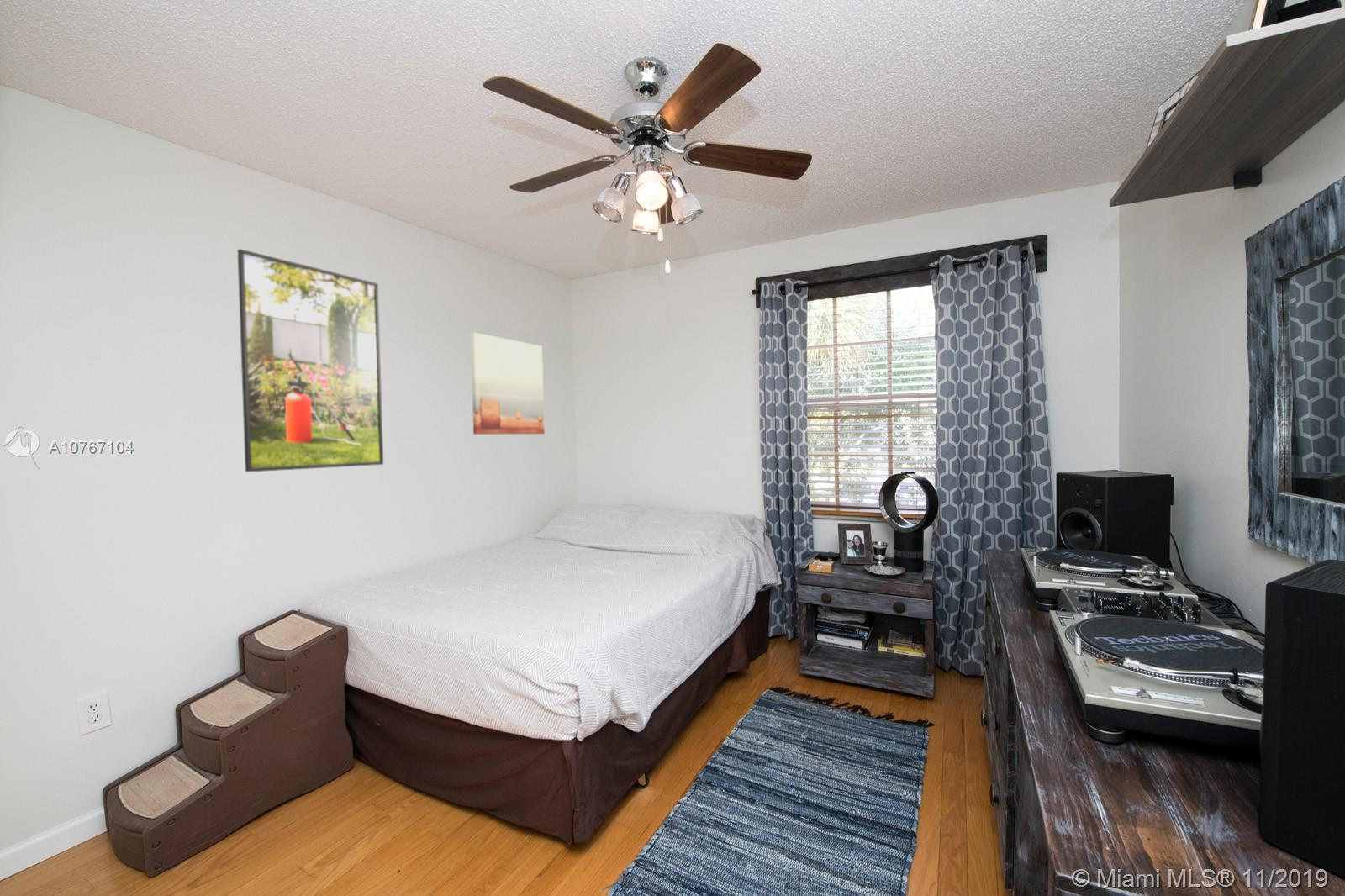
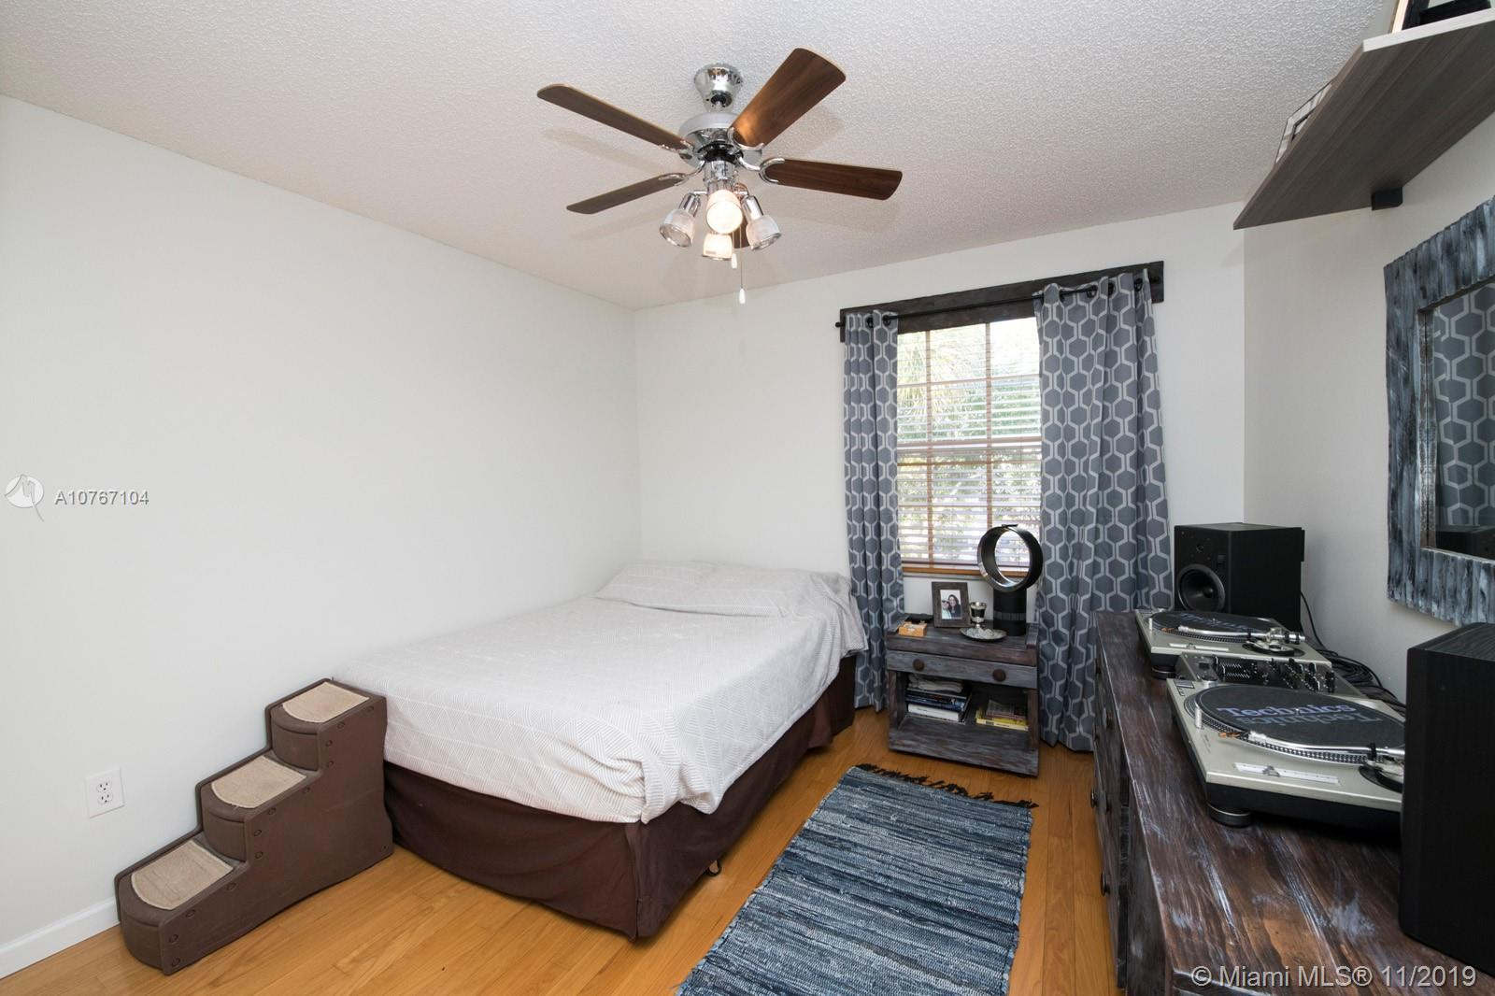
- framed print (318, 368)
- wall art (509, 387)
